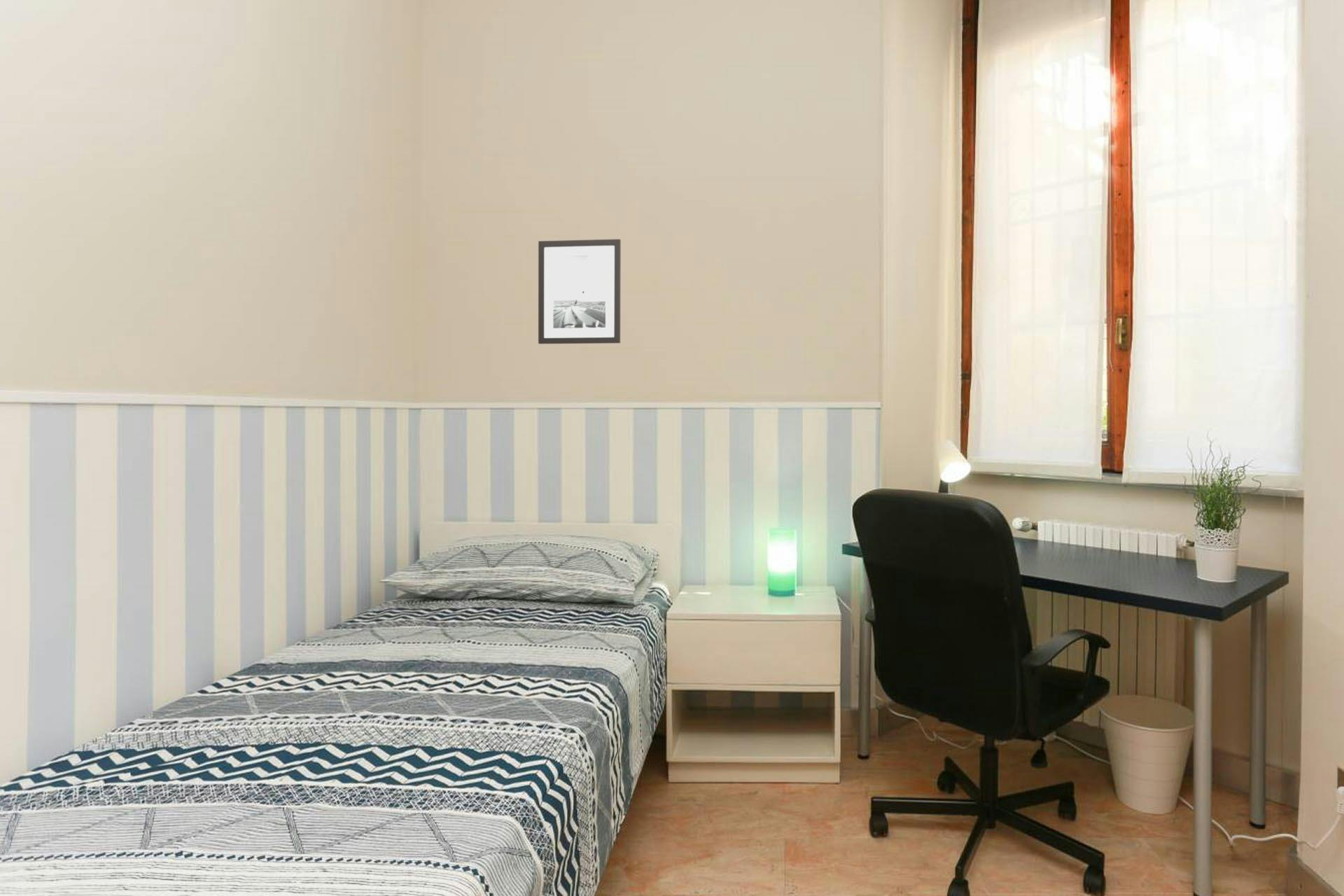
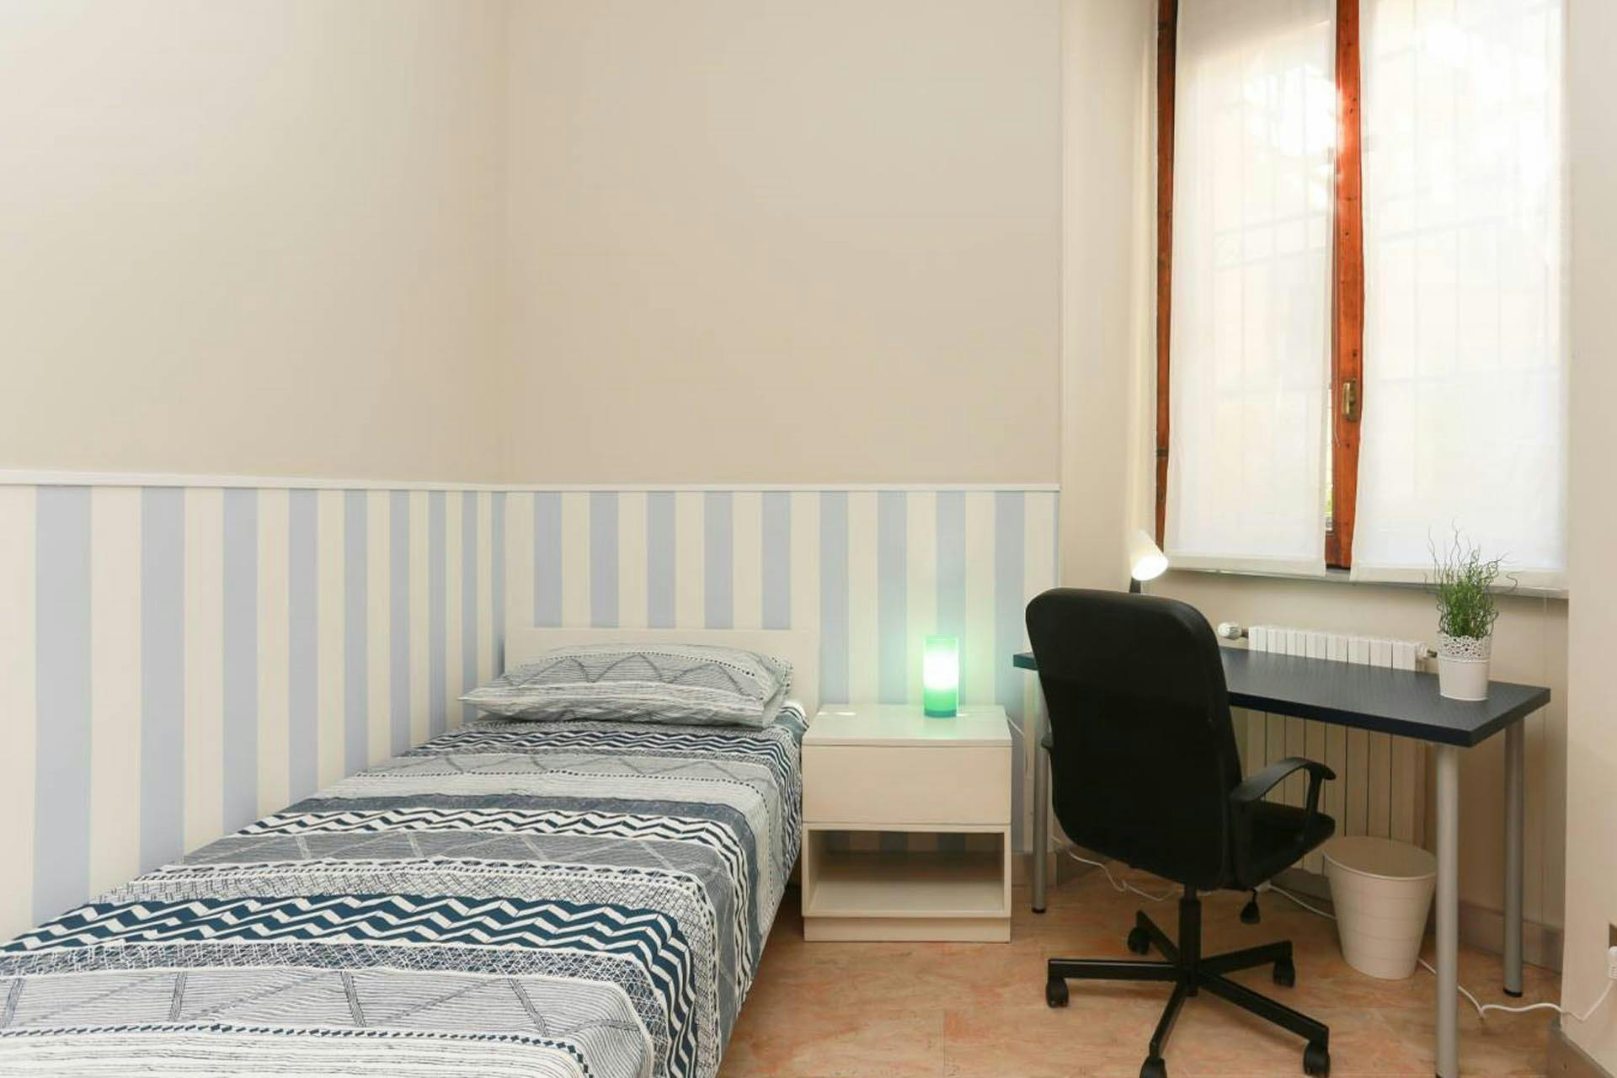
- wall art (579, 292)
